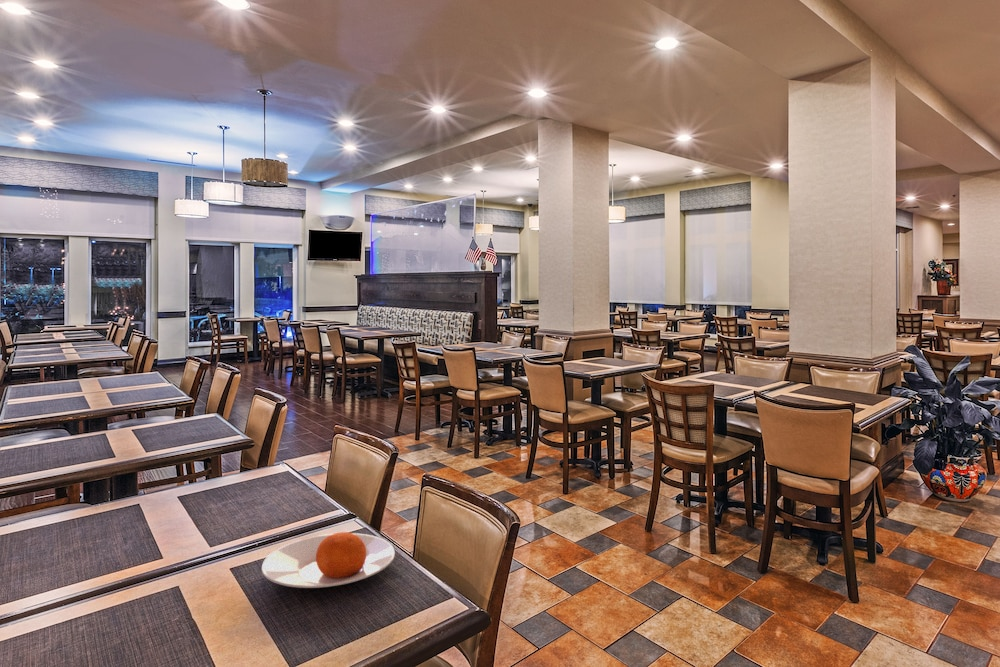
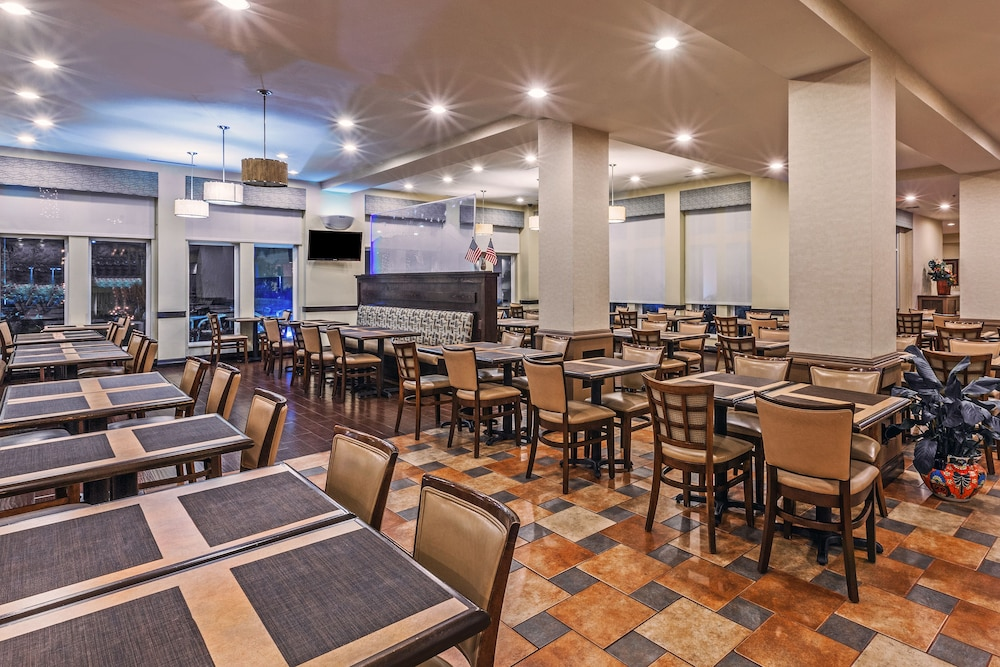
- plate (330, 552)
